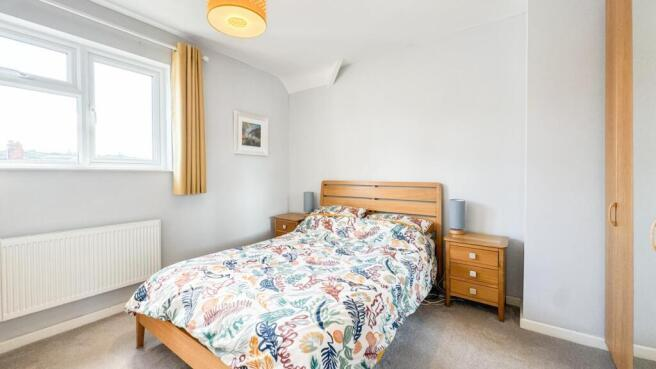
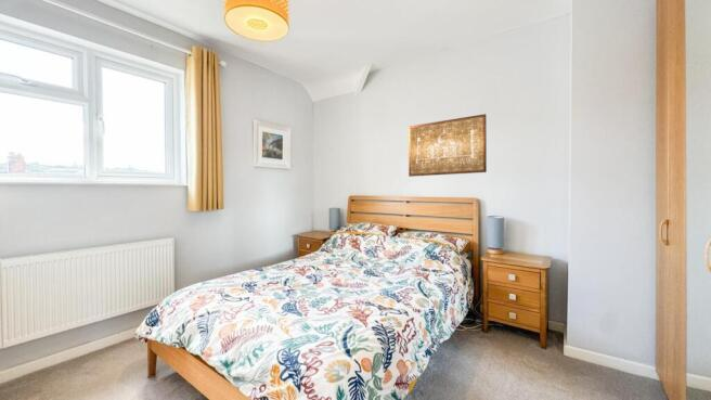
+ wall art (444, 147)
